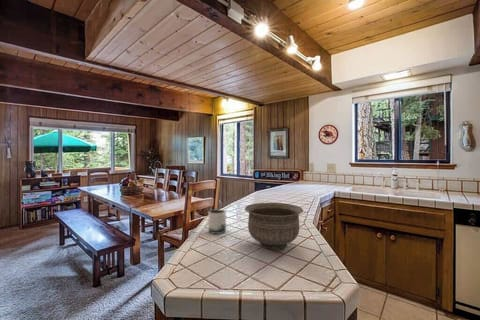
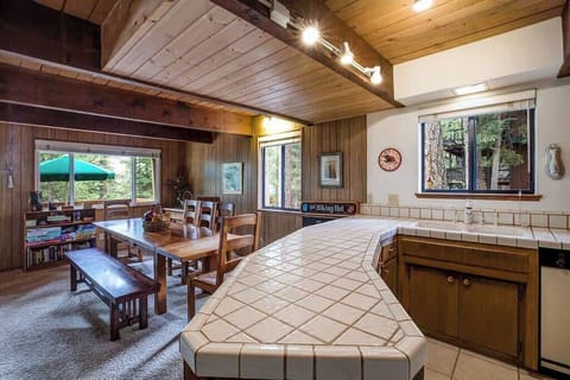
- mug (218, 220)
- bowl (273, 226)
